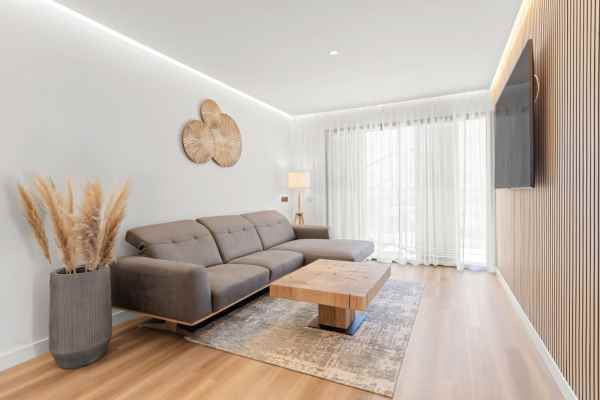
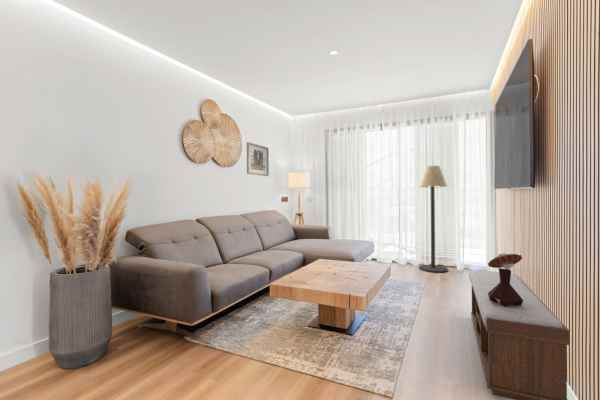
+ mushroom (504, 277)
+ bench (504, 320)
+ wall art (258, 160)
+ floor lamp (432, 217)
